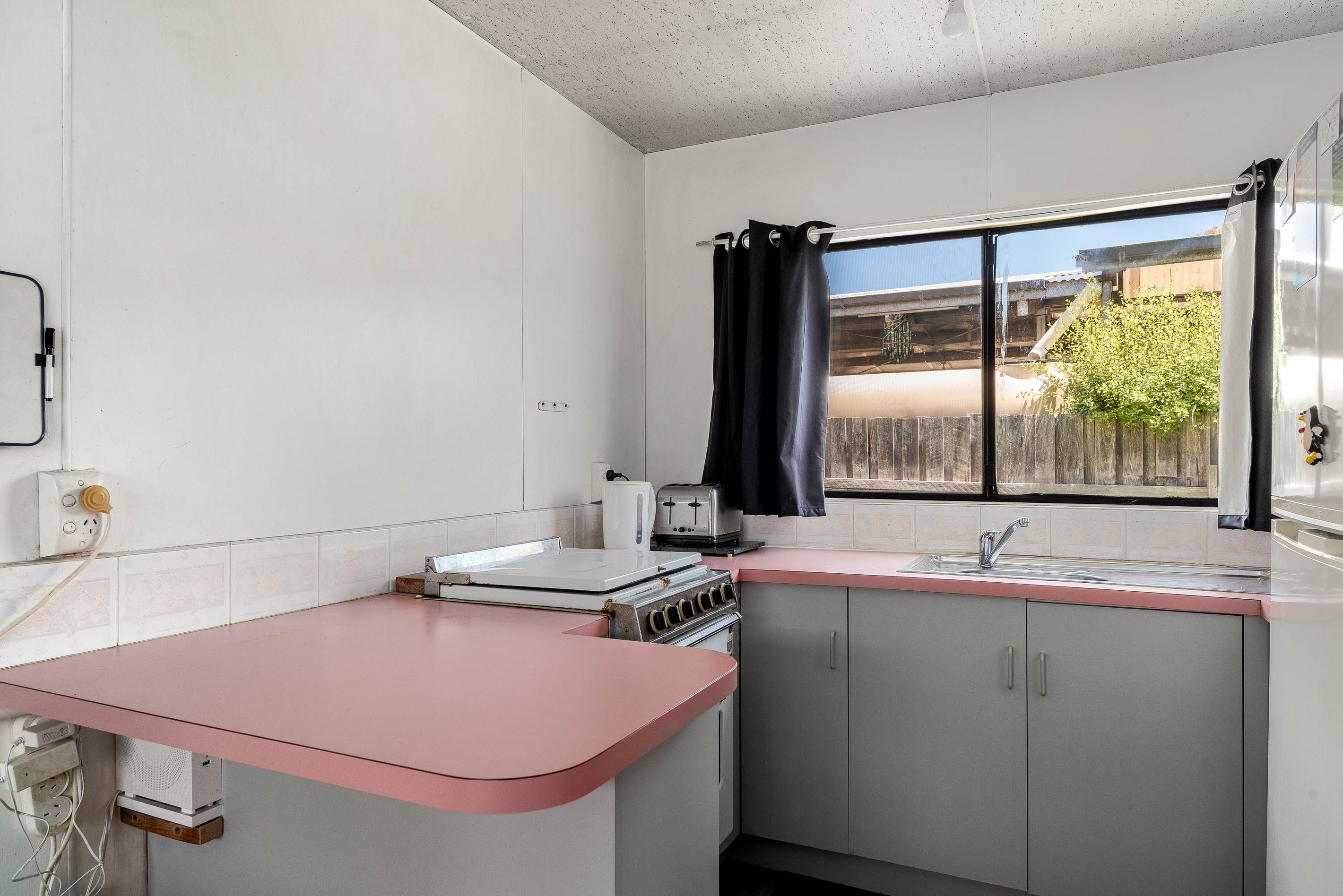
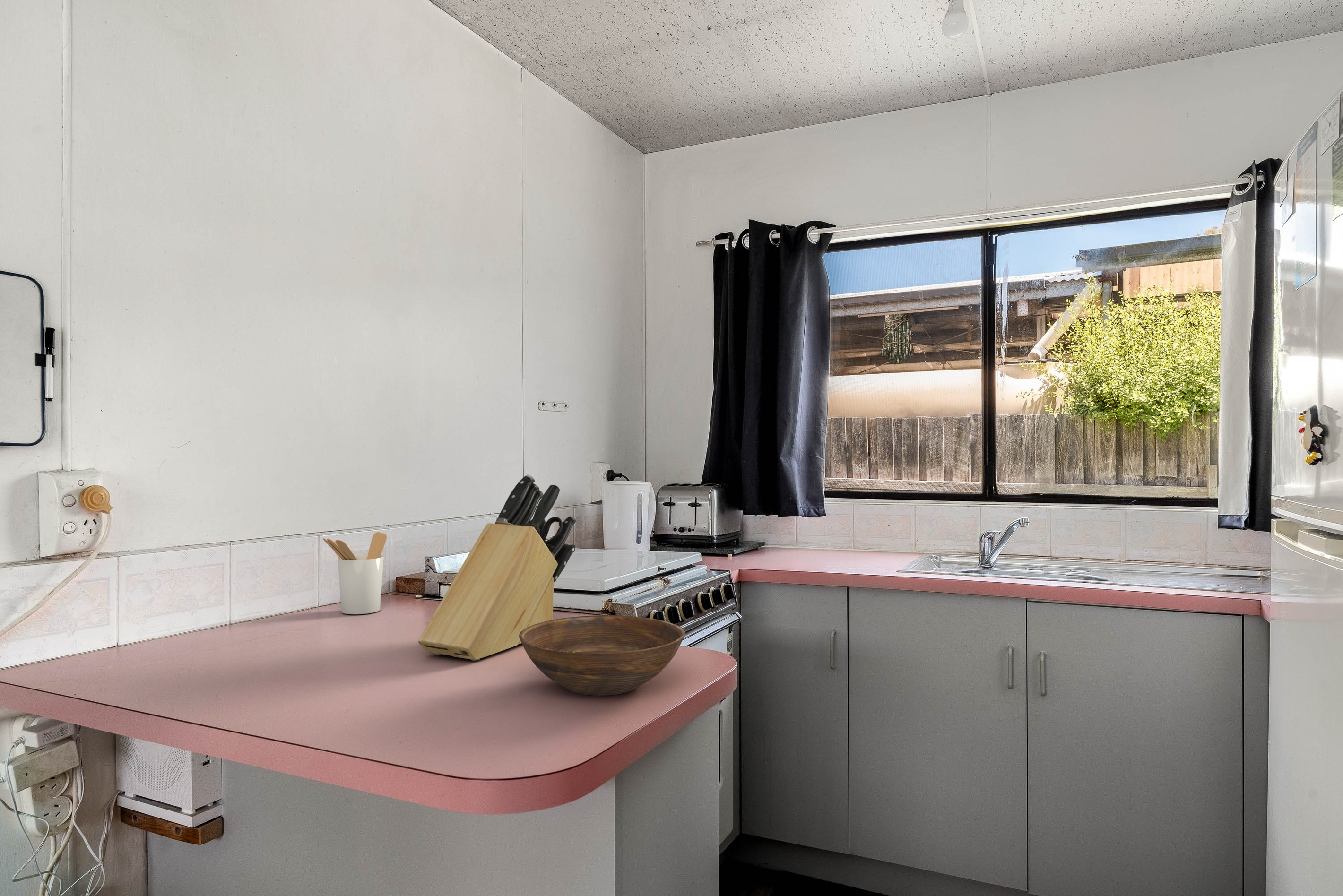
+ utensil holder (353, 572)
+ knife block (506, 559)
+ bowl (602, 658)
